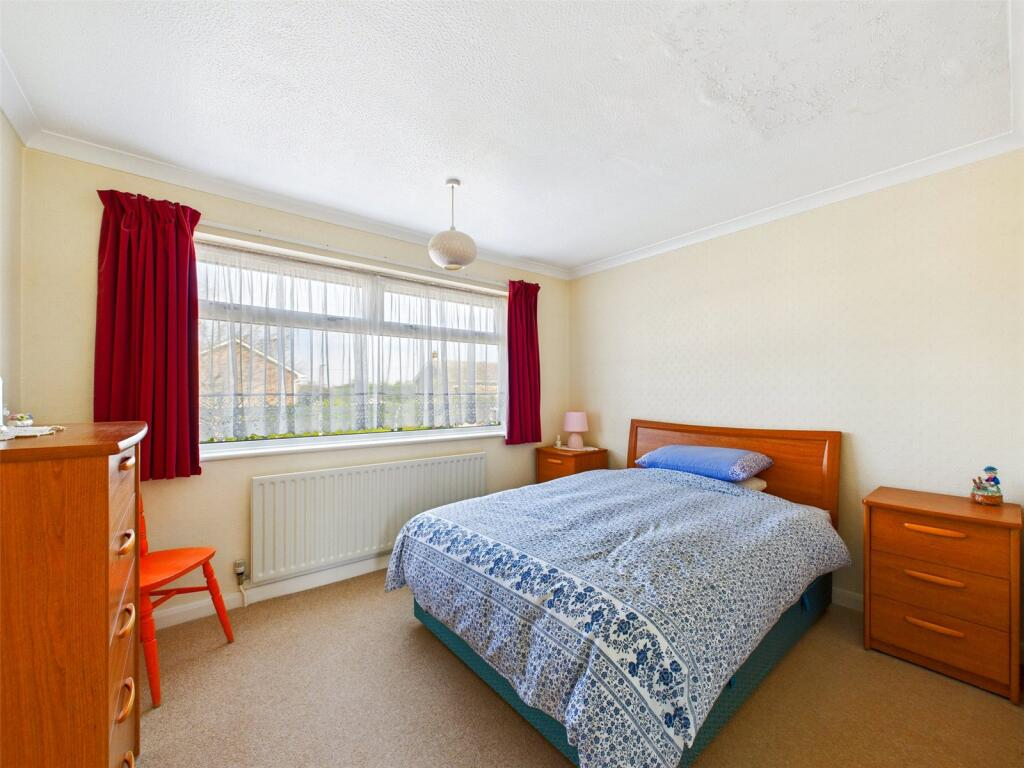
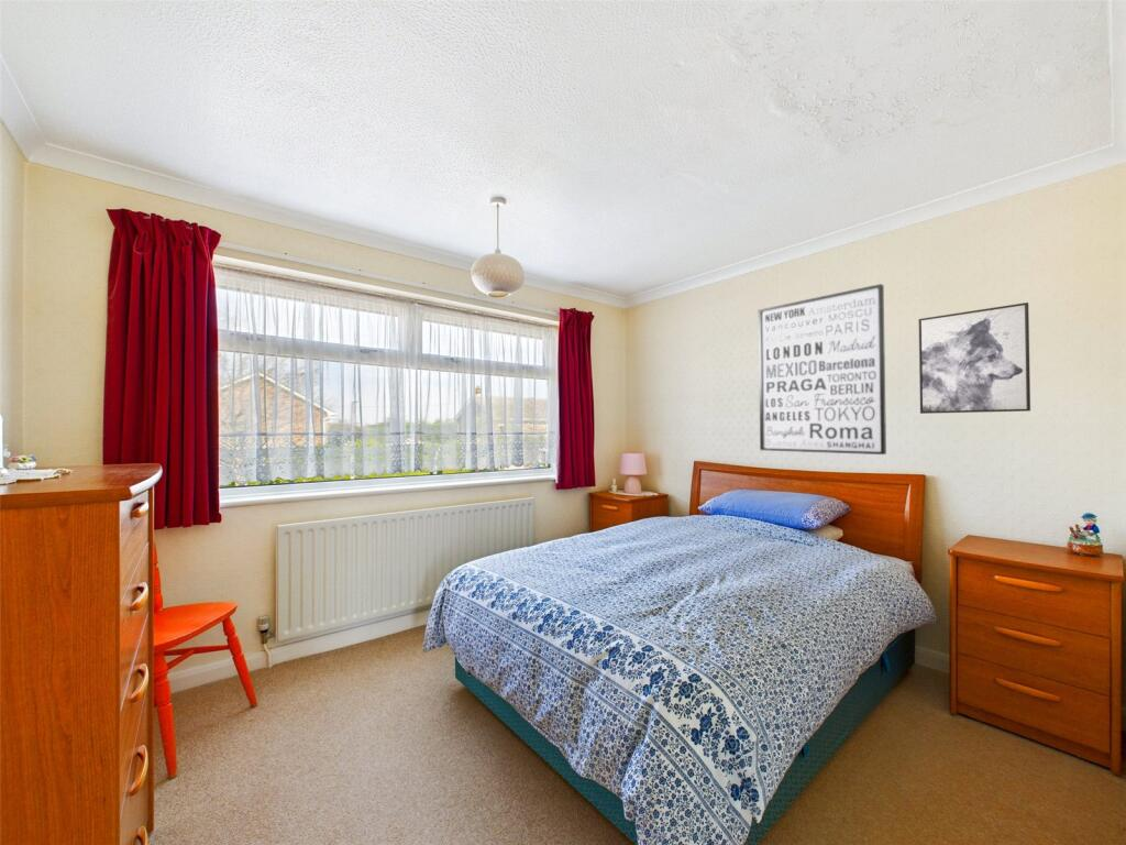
+ wall art (970, 361)
+ wall art (816, 375)
